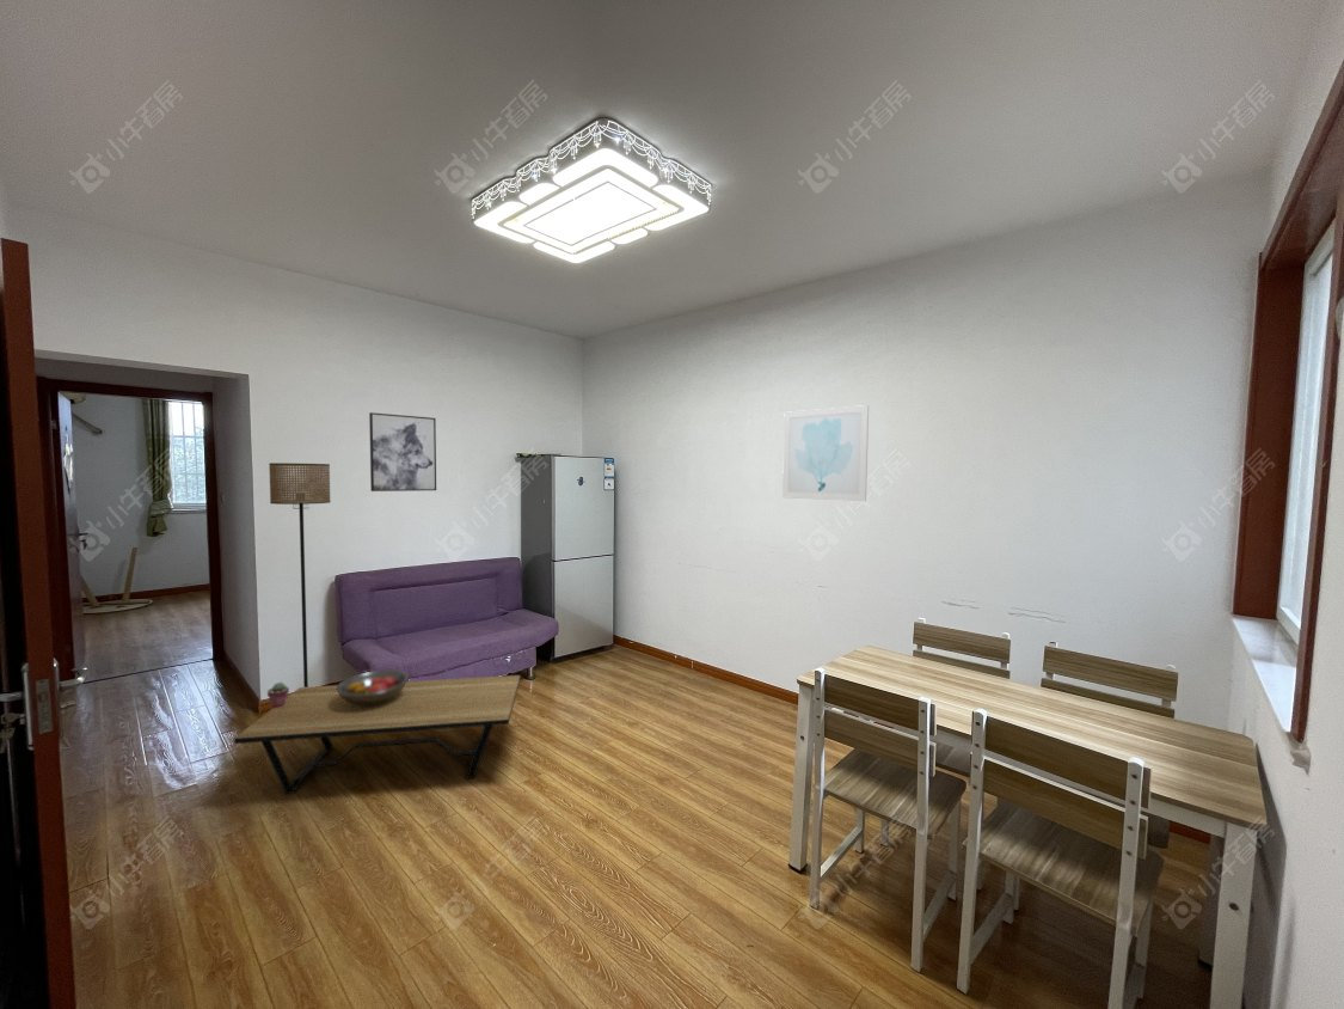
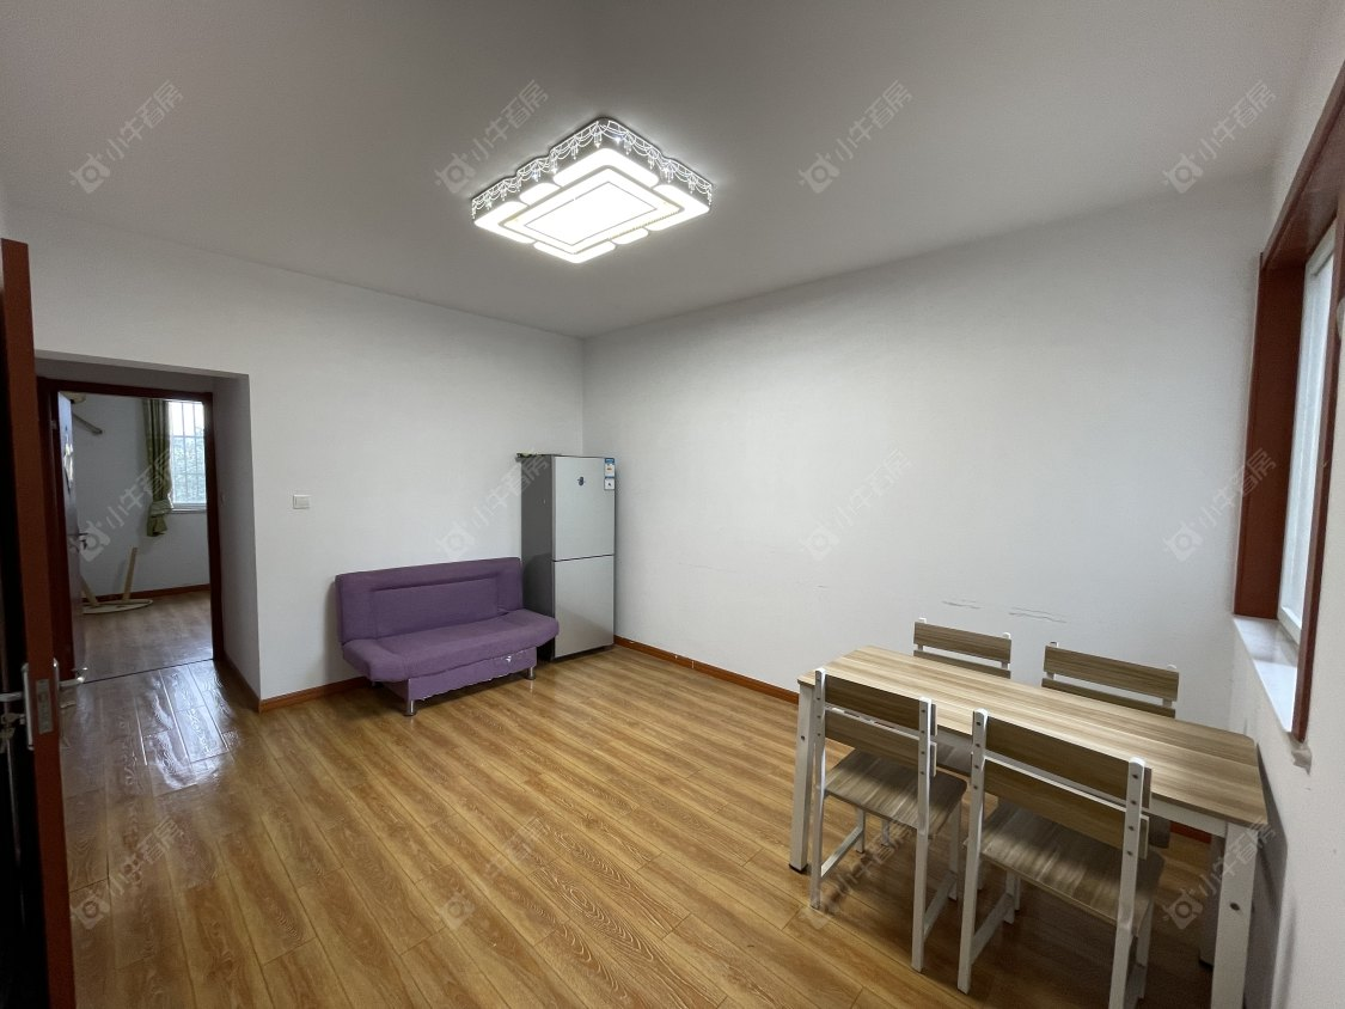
- fruit bowl (373, 689)
- floor lamp (302, 589)
- potted succulent (277, 695)
- wall art (822, 454)
- coffee table (397, 732)
- wall art (404, 453)
